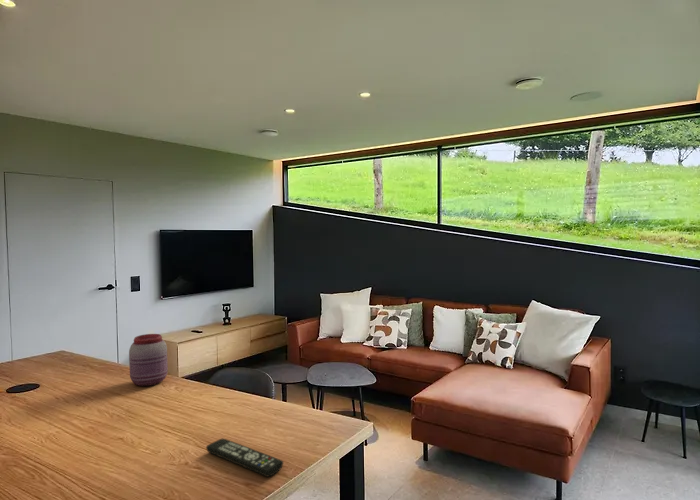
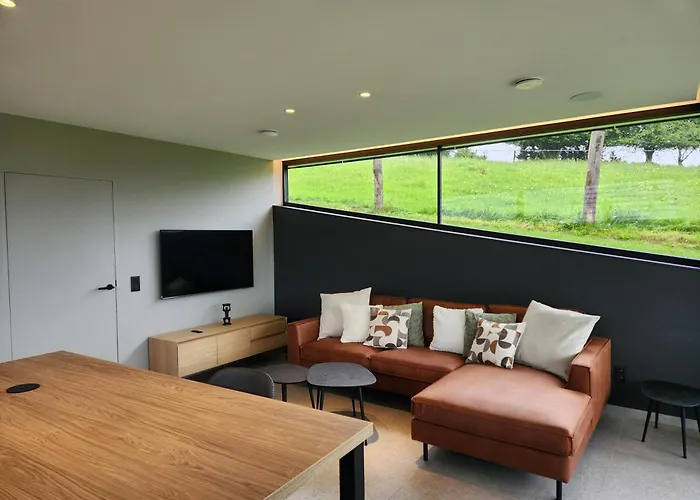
- remote control (243, 456)
- jar (148, 359)
